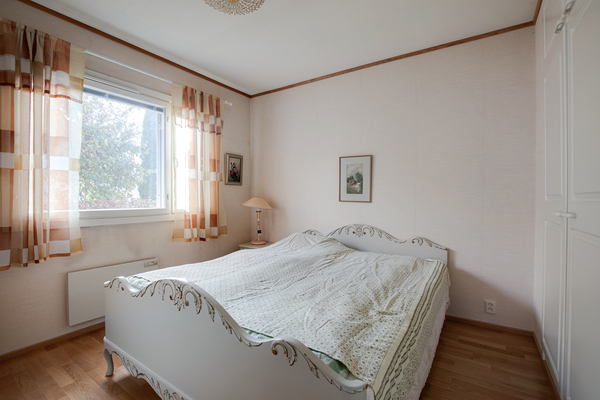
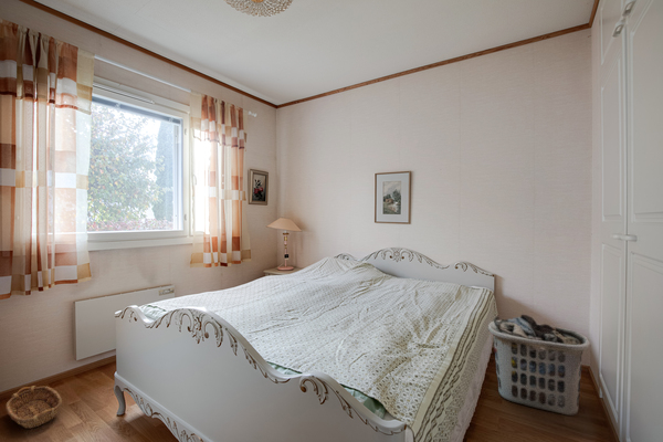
+ clothes hamper (535, 358)
+ basket (33, 403)
